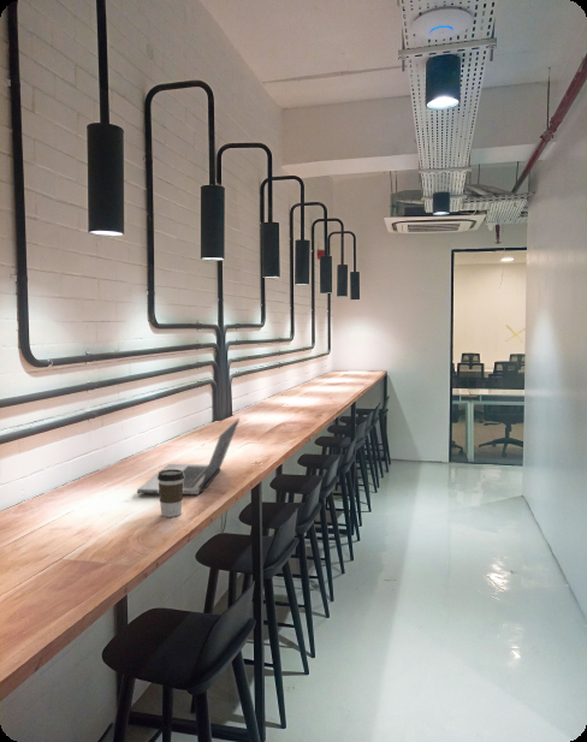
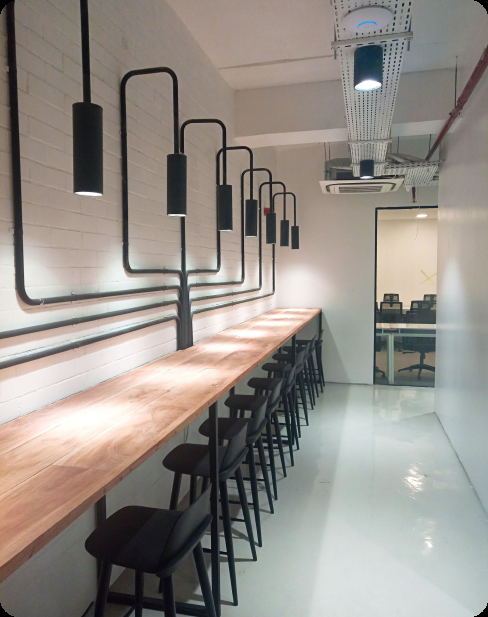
- coffee cup (171, 492)
- laptop (192, 464)
